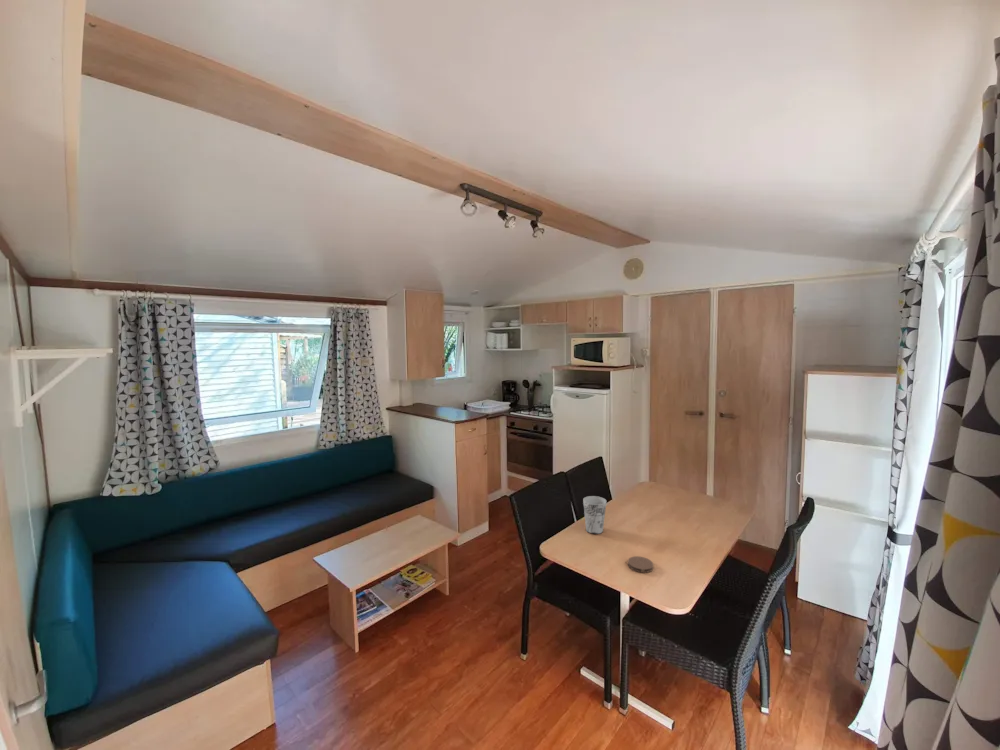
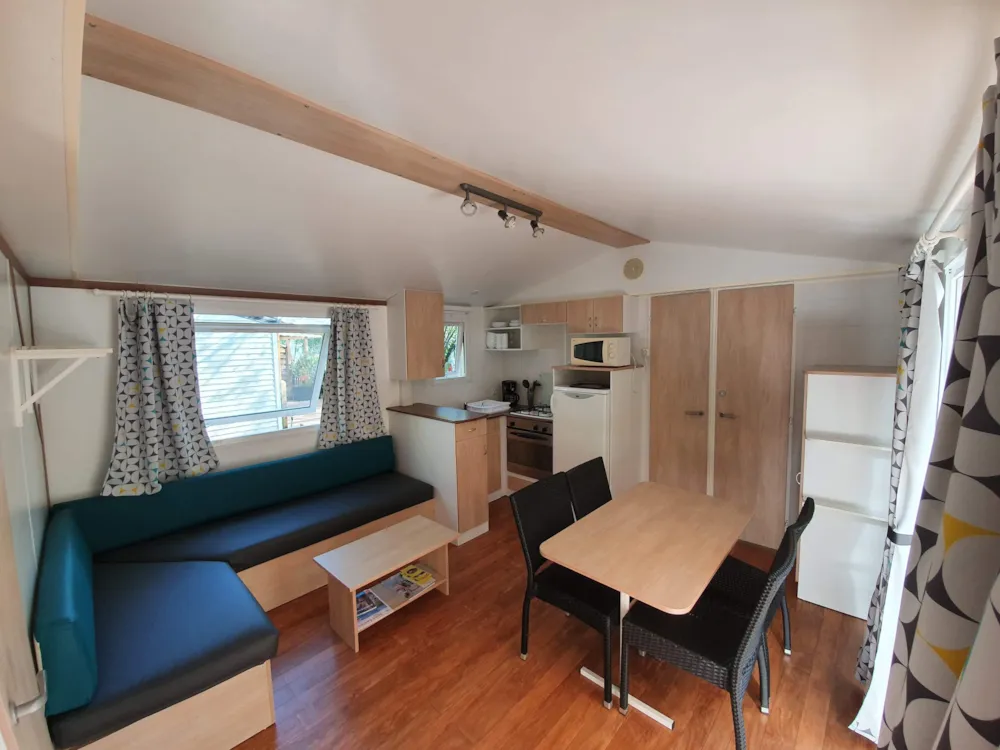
- coaster (640, 564)
- cup (594, 515)
